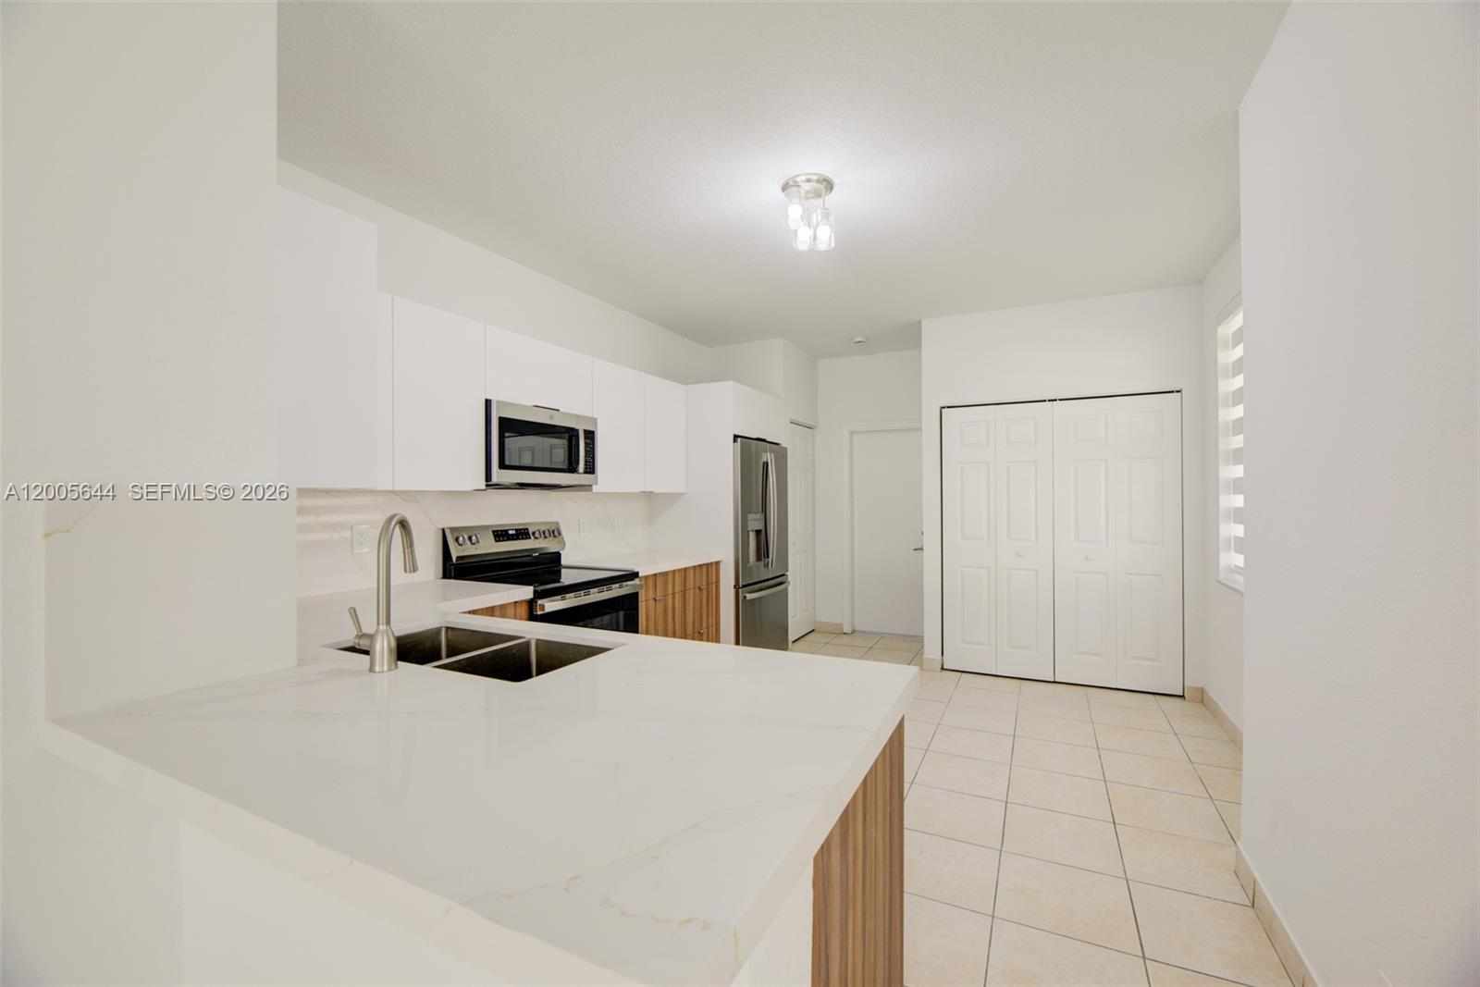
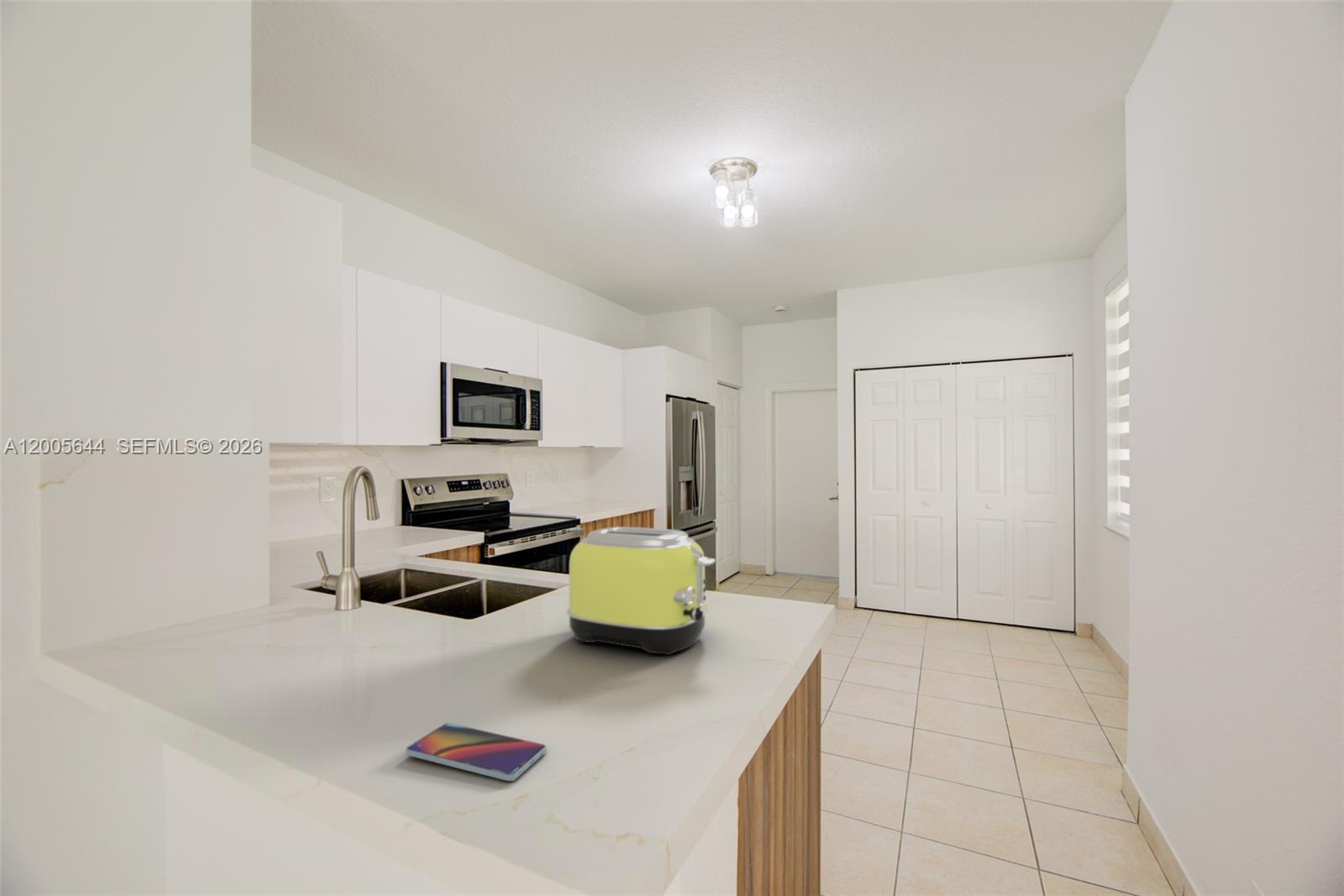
+ smartphone (476, 749)
+ toaster (643, 585)
